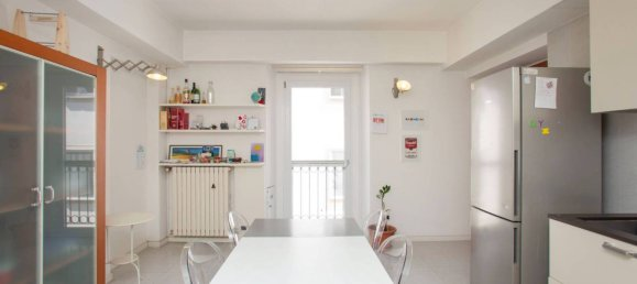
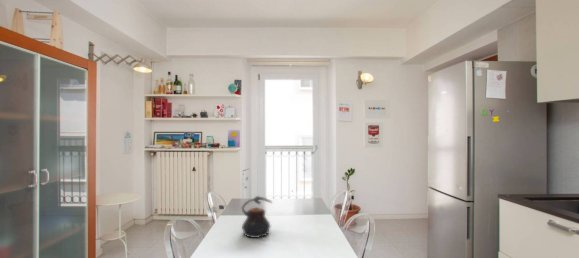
+ teapot (255, 214)
